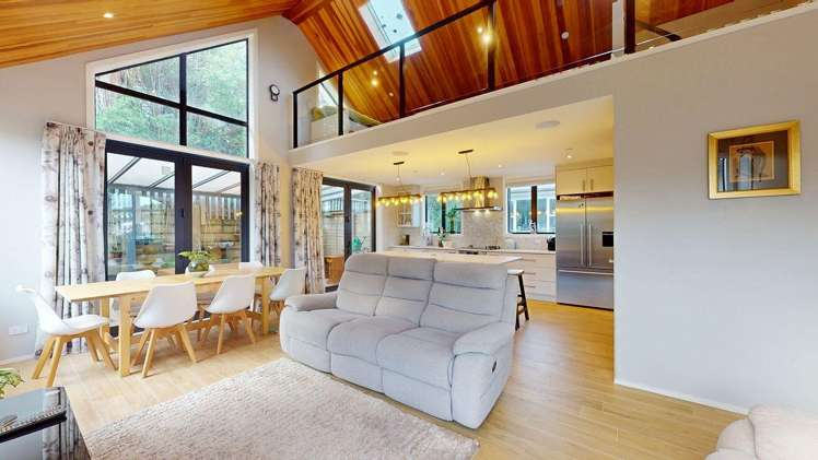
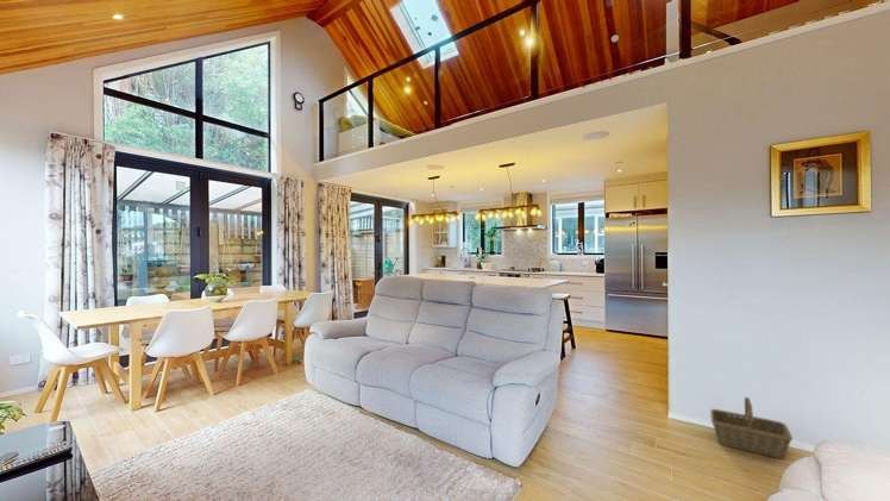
+ basket (747, 422)
